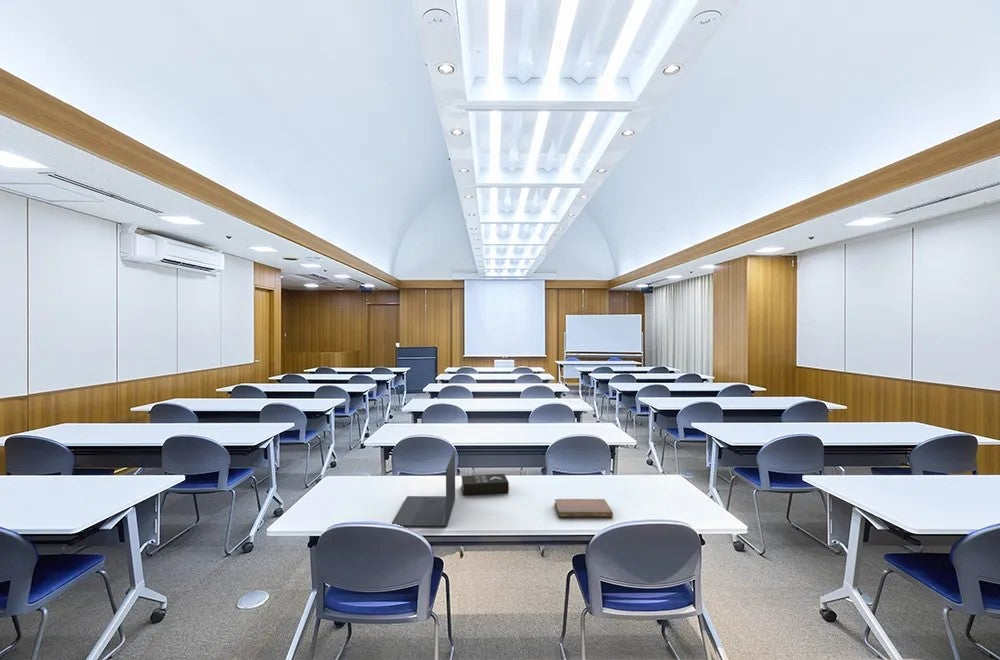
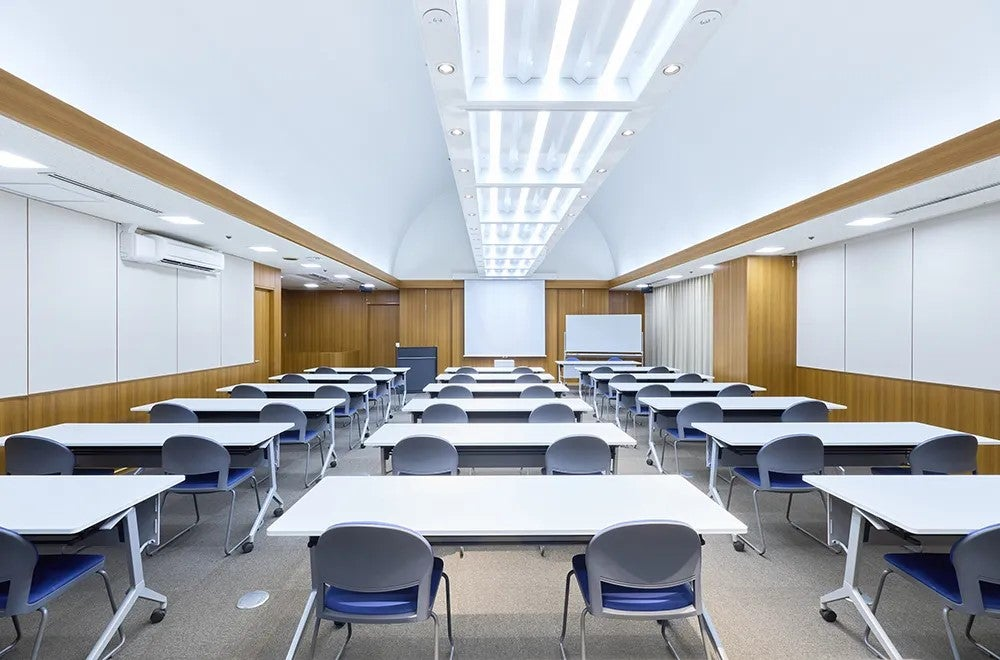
- laptop (425, 496)
- notebook (582, 507)
- book (484, 484)
